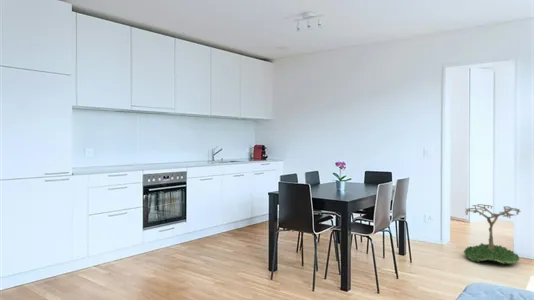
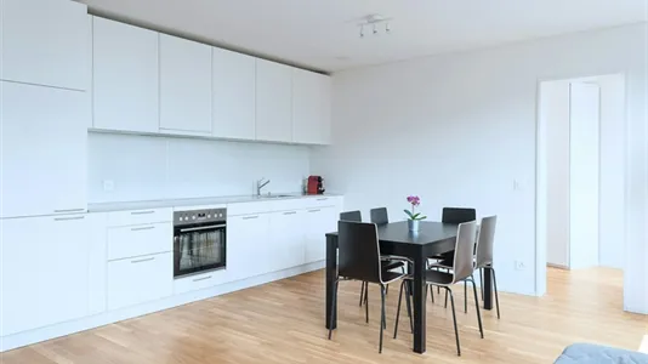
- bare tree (490, 233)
